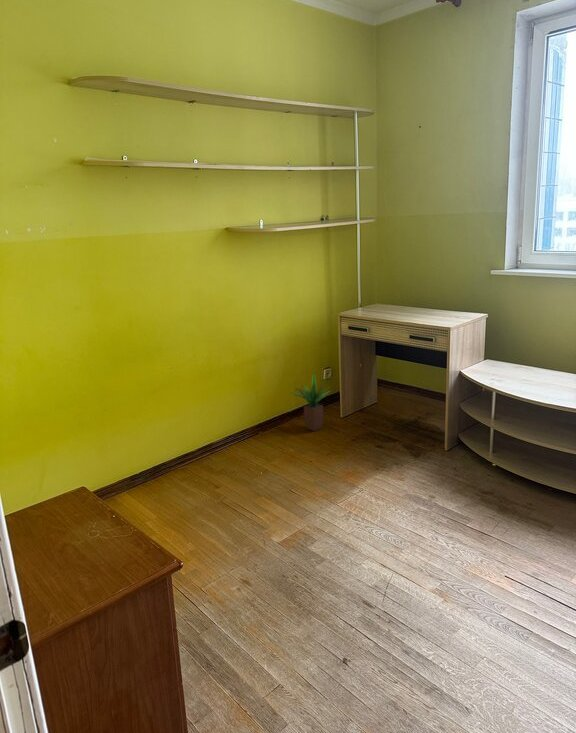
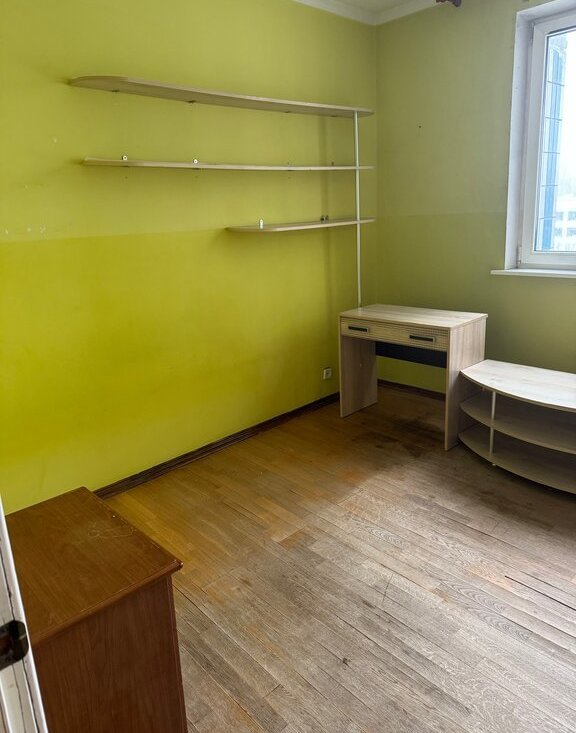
- potted plant (313, 401)
